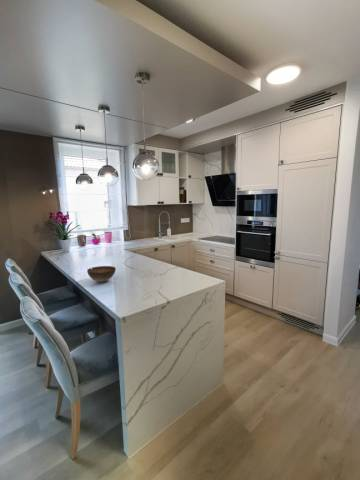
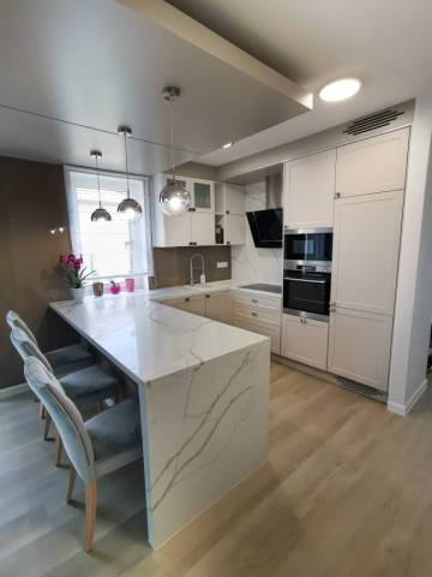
- bowl (102, 274)
